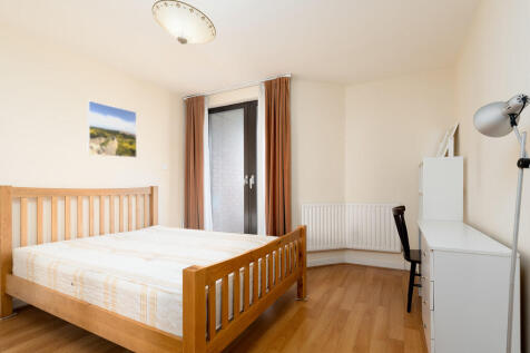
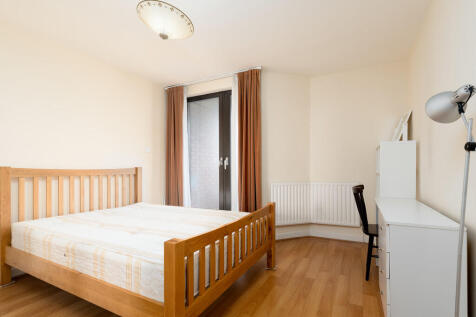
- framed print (114, 131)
